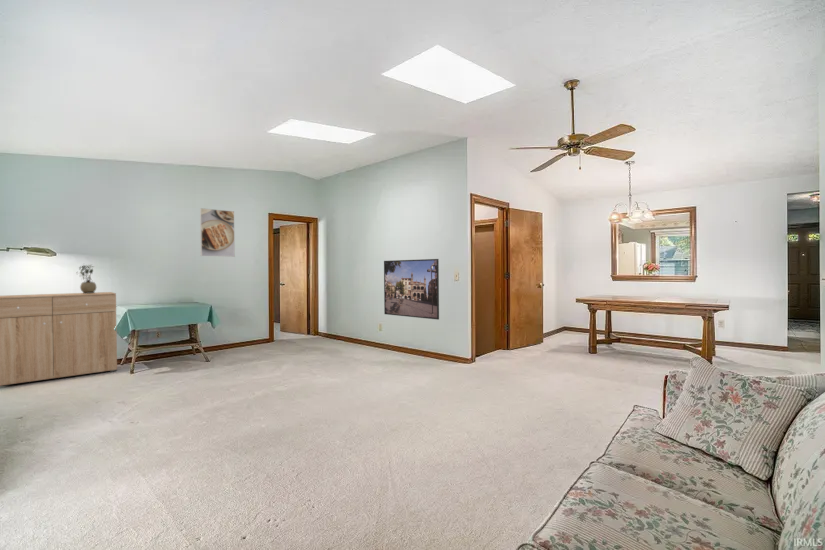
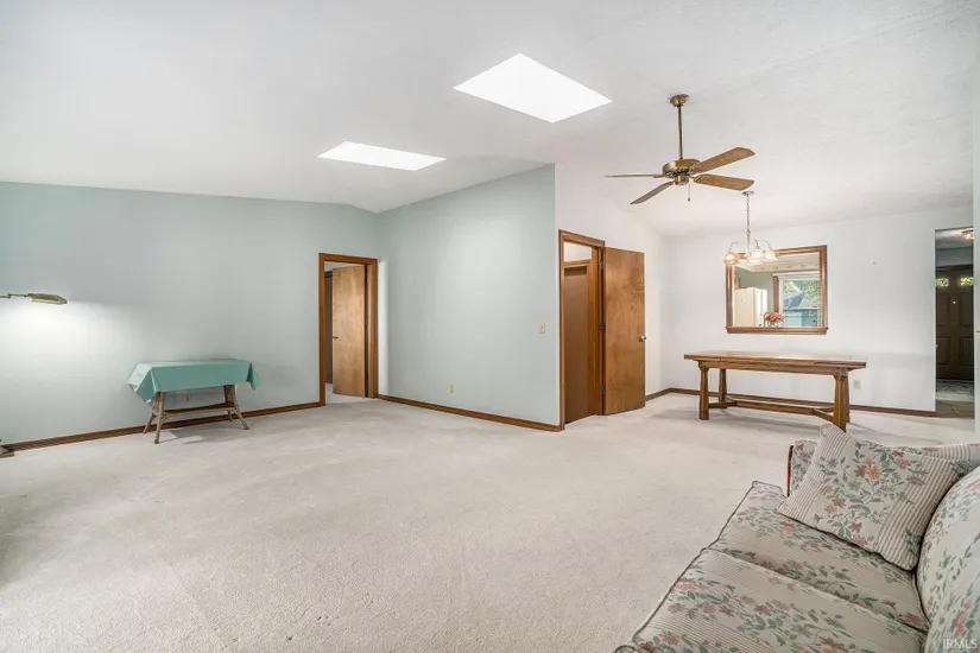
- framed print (409, 288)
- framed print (217, 233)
- potted plant (86, 277)
- dresser (52, 335)
